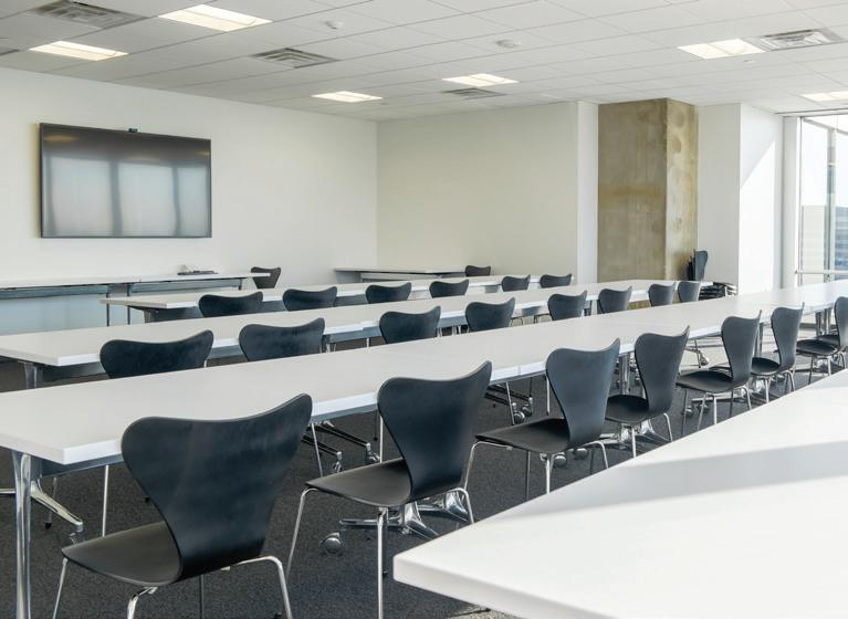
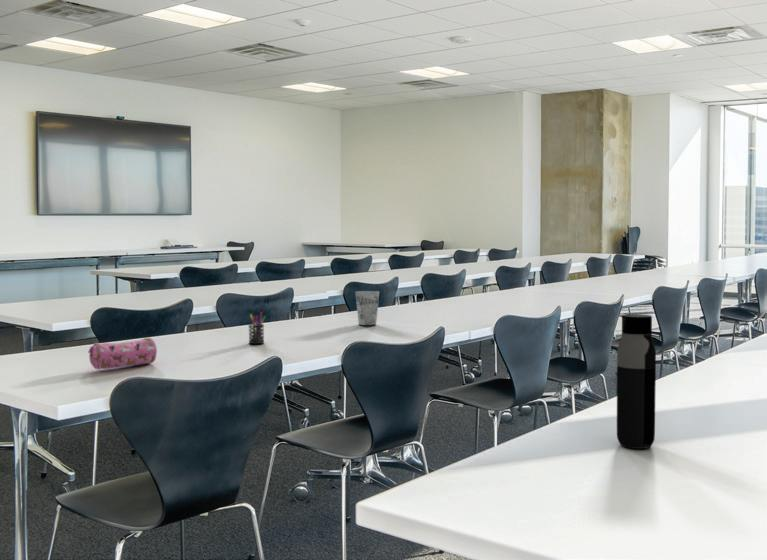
+ pen holder (258, 327)
+ pencil case (123, 353)
+ cup (367, 308)
+ water bottle (636, 380)
